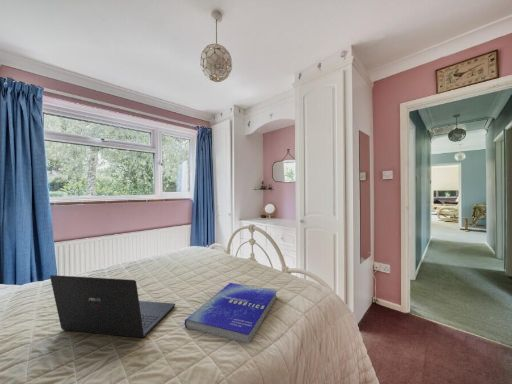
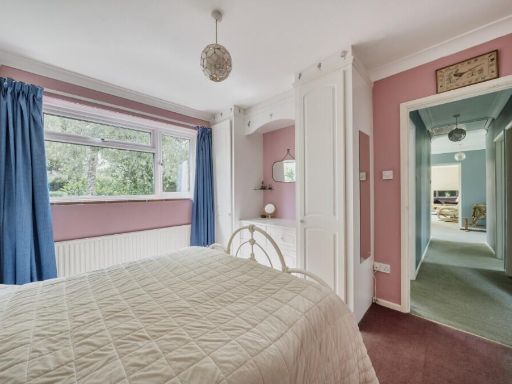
- book (236, 306)
- laptop (120, 292)
